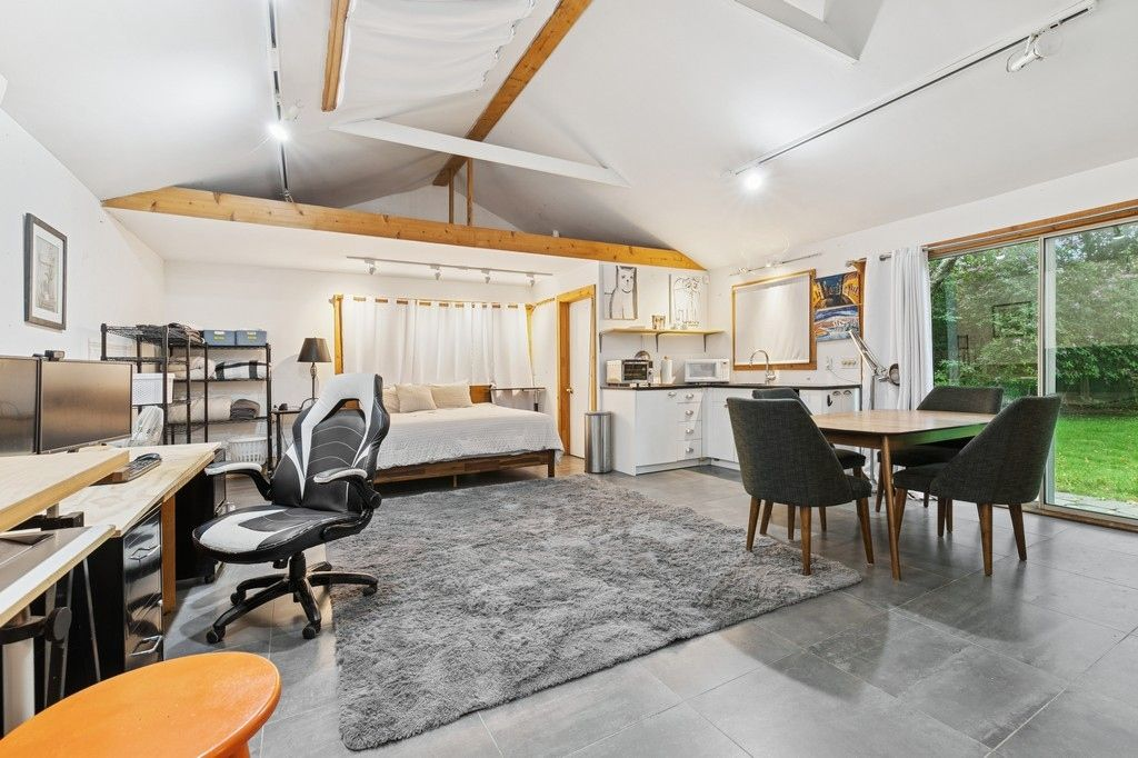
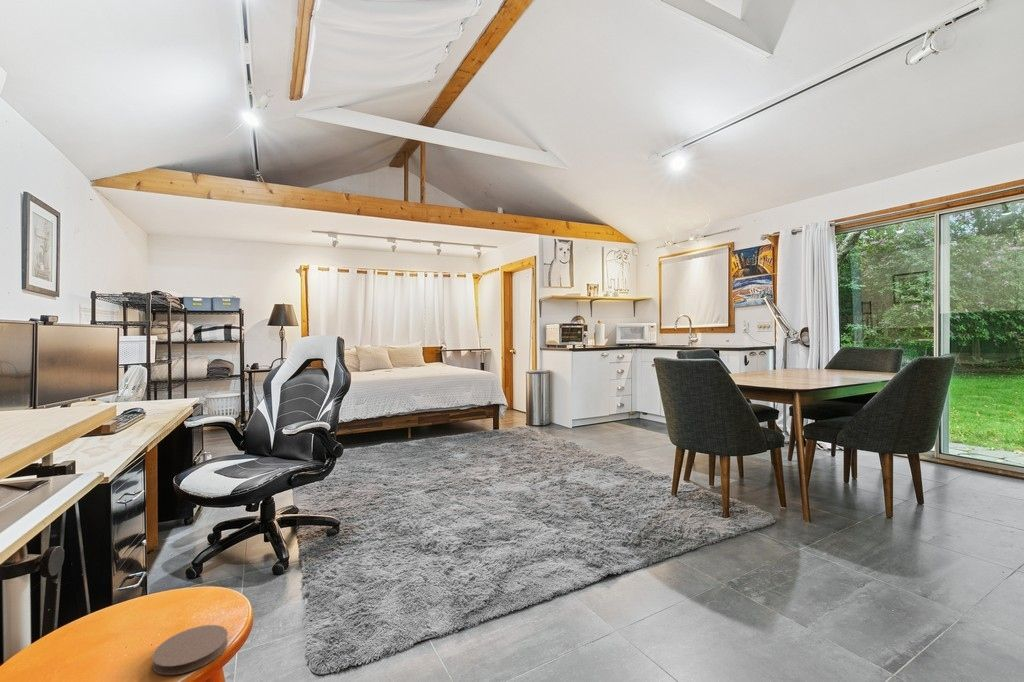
+ coaster (191, 648)
